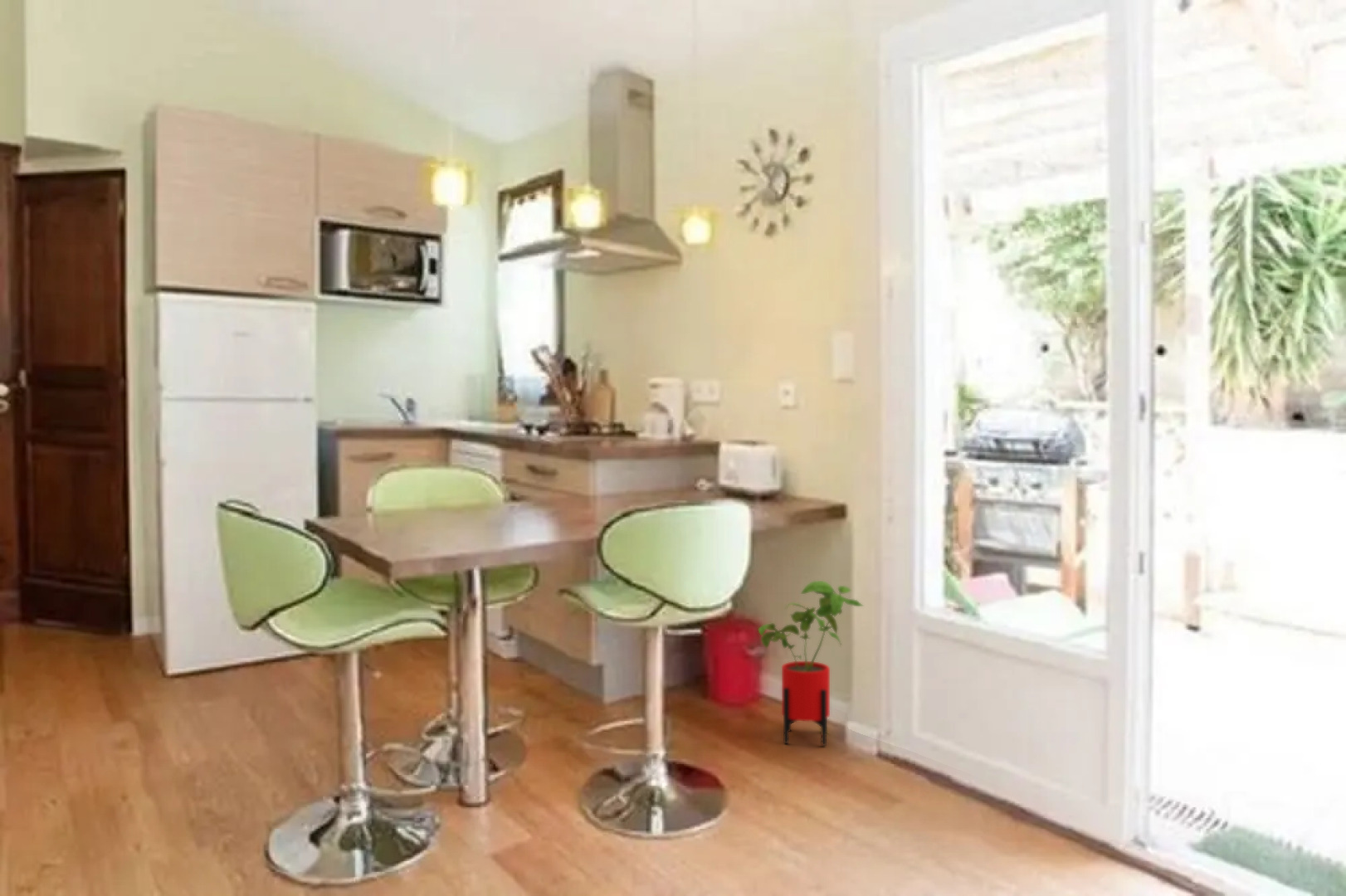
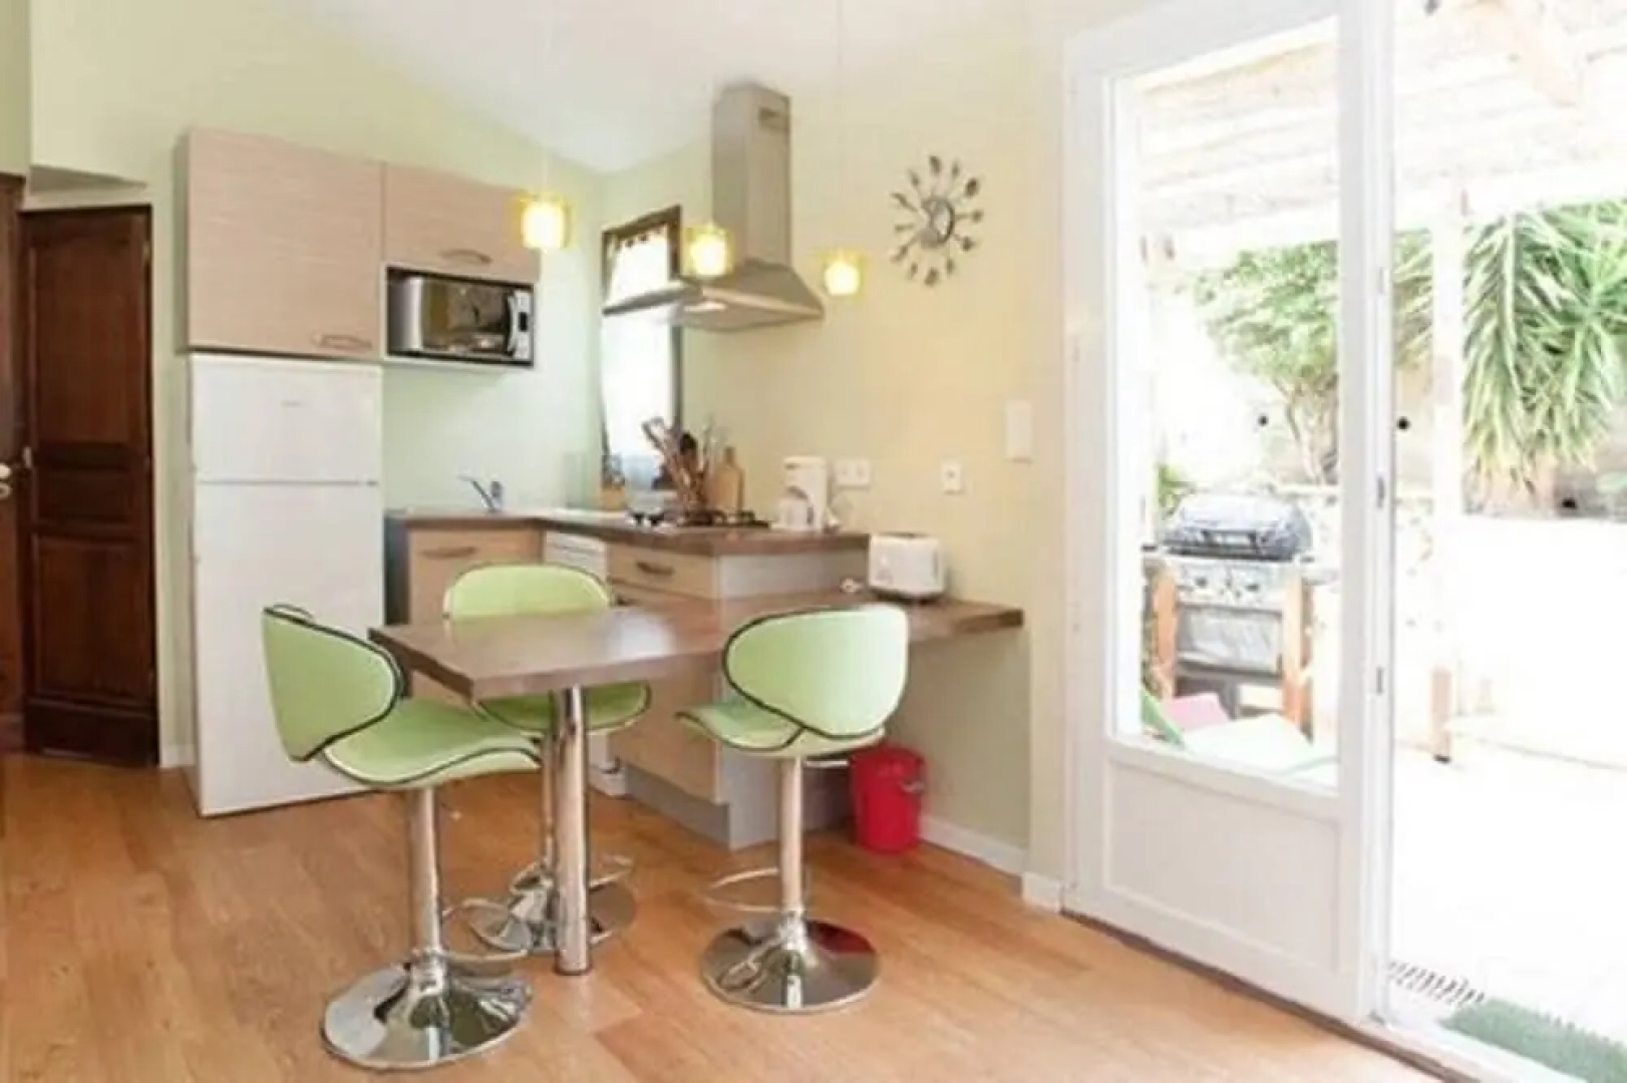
- house plant (806, 659)
